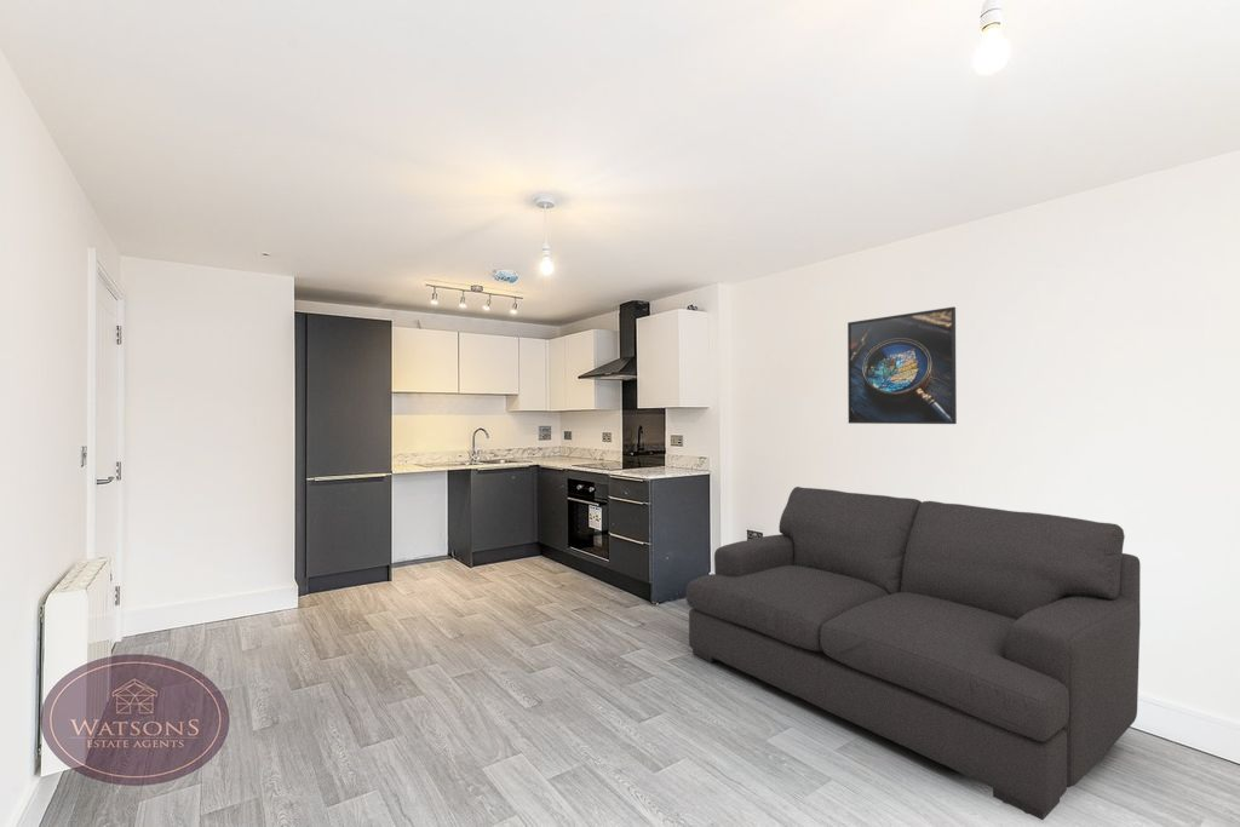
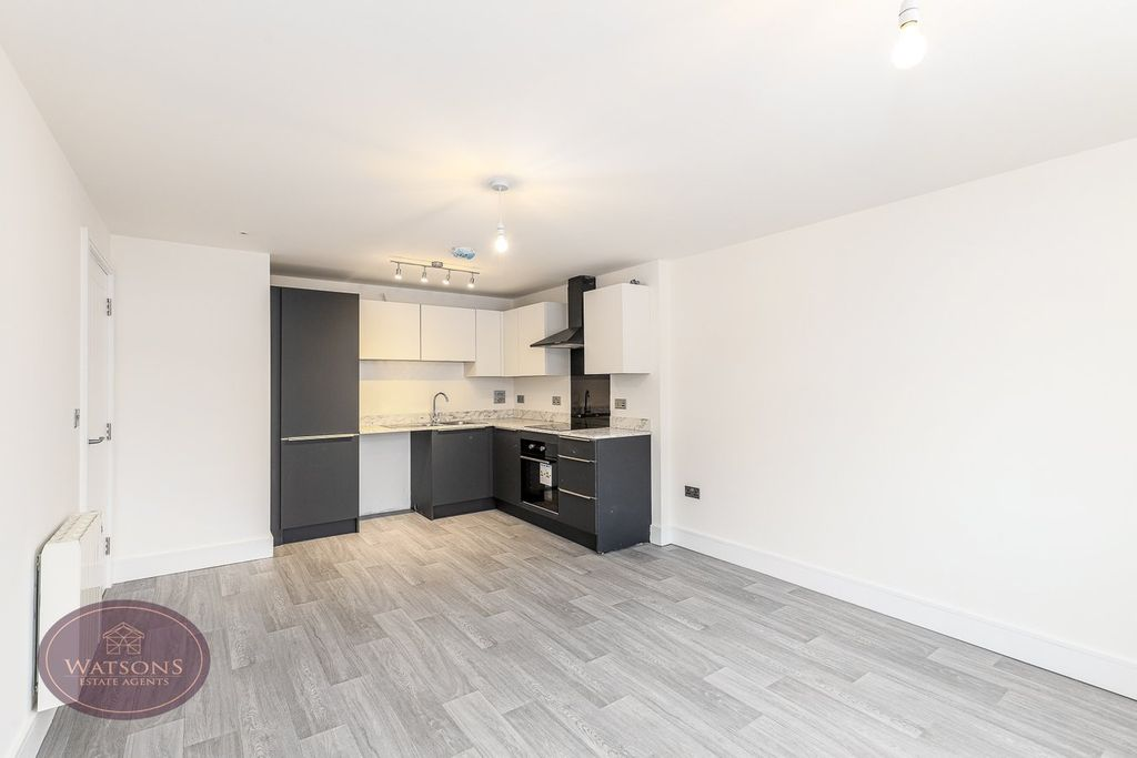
- sofa (883, 596)
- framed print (897, 369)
